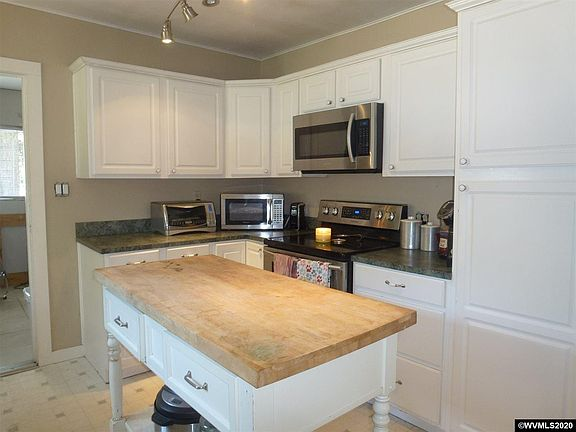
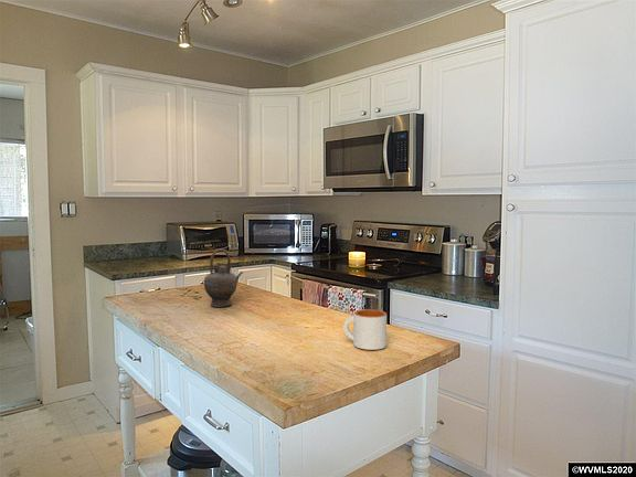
+ teapot (224, 276)
+ mug (364, 328)
